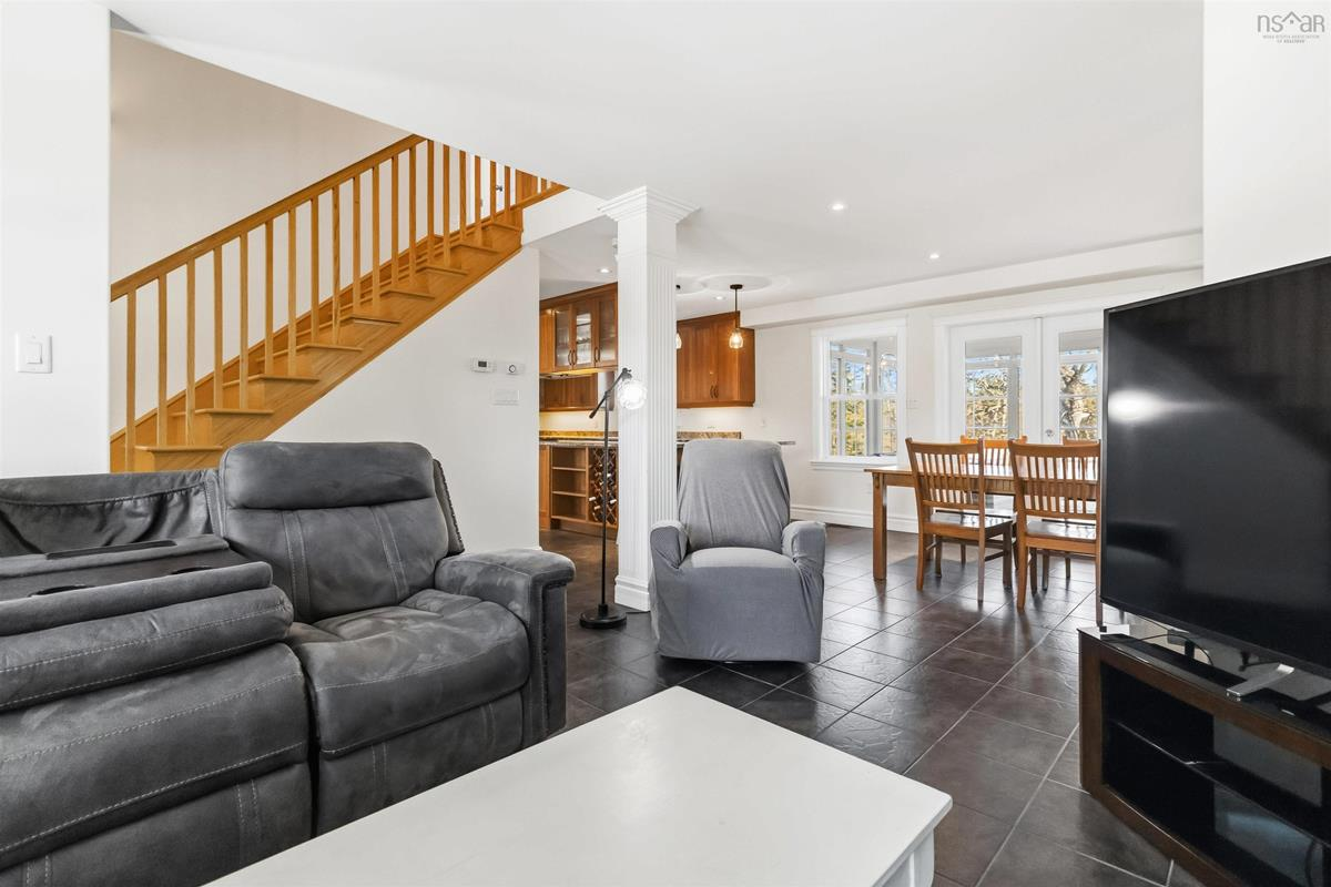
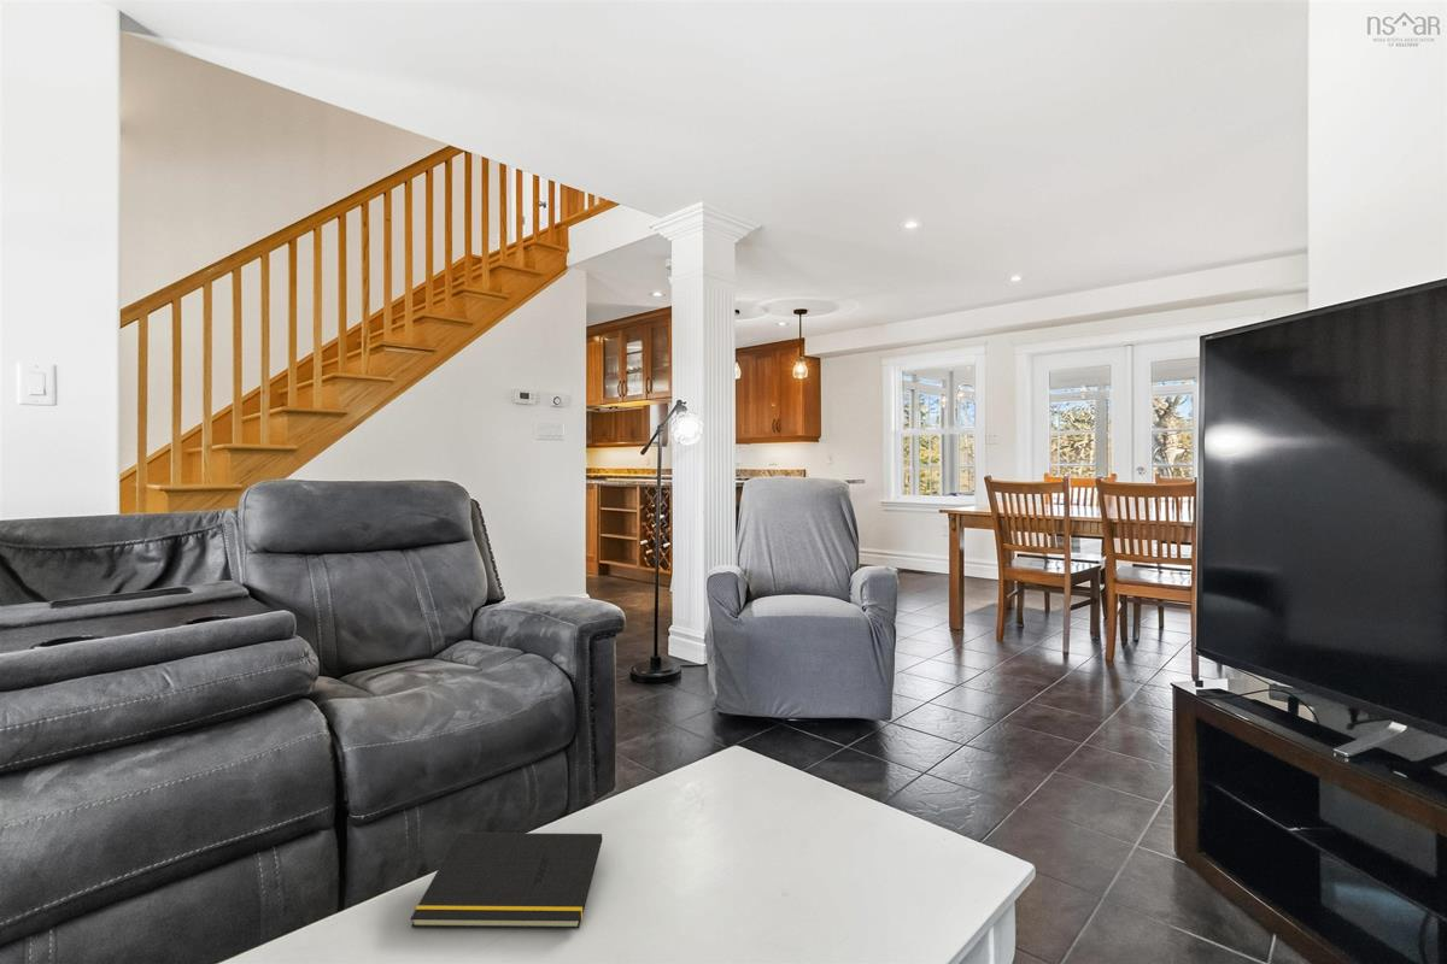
+ notepad (514, 876)
